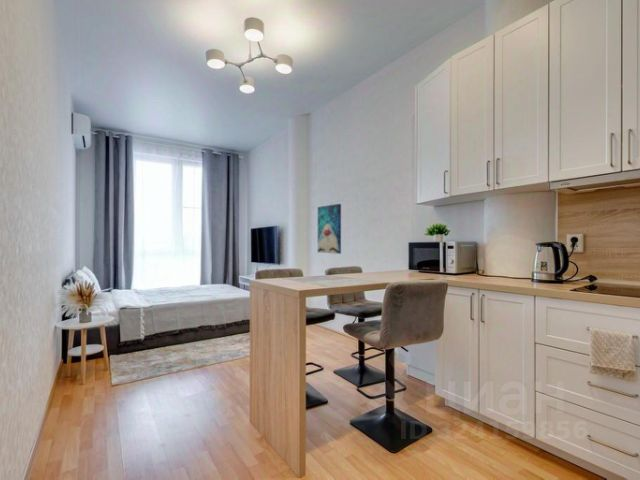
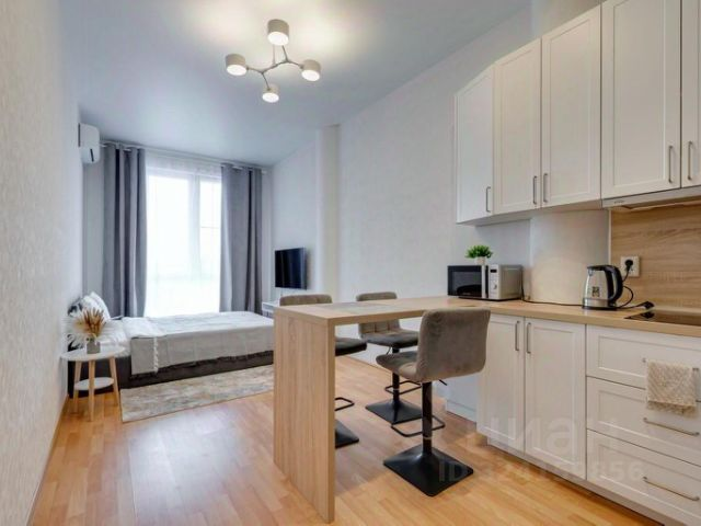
- wall art (328, 229)
